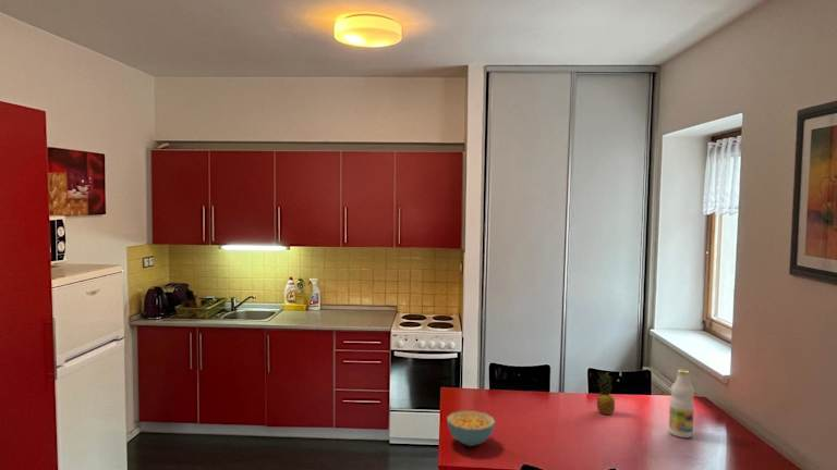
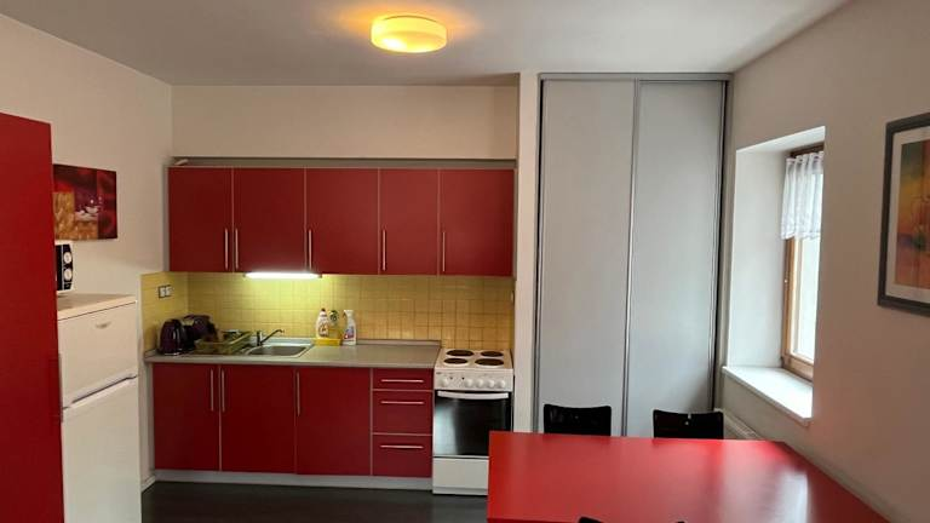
- fruit (606, 392)
- cereal bowl (470, 431)
- bottle (681, 401)
